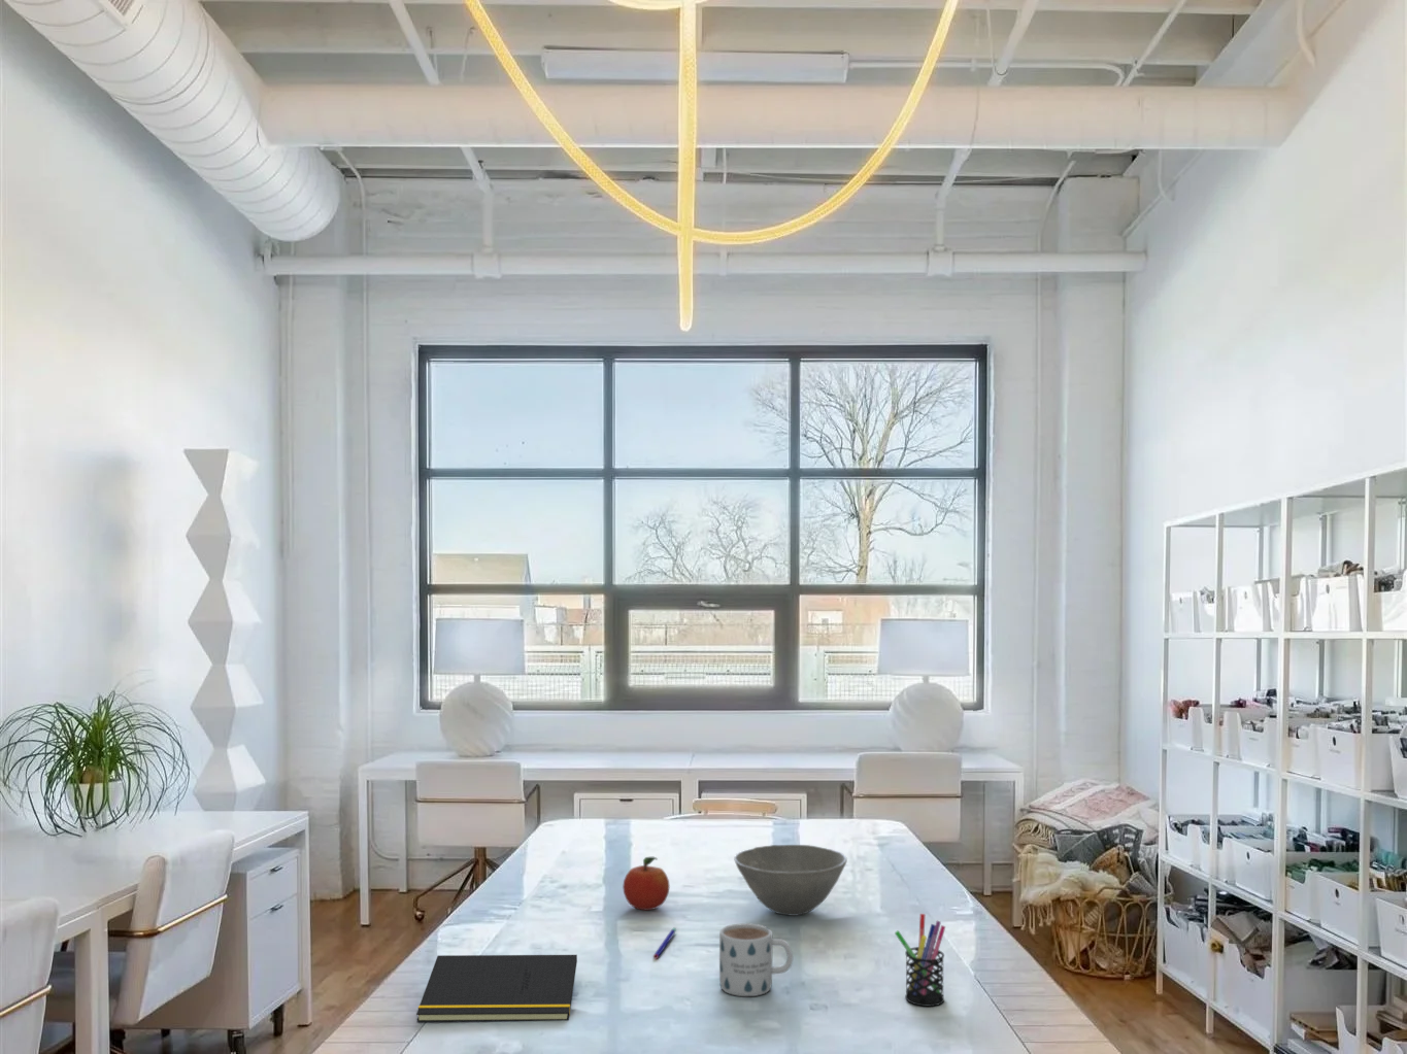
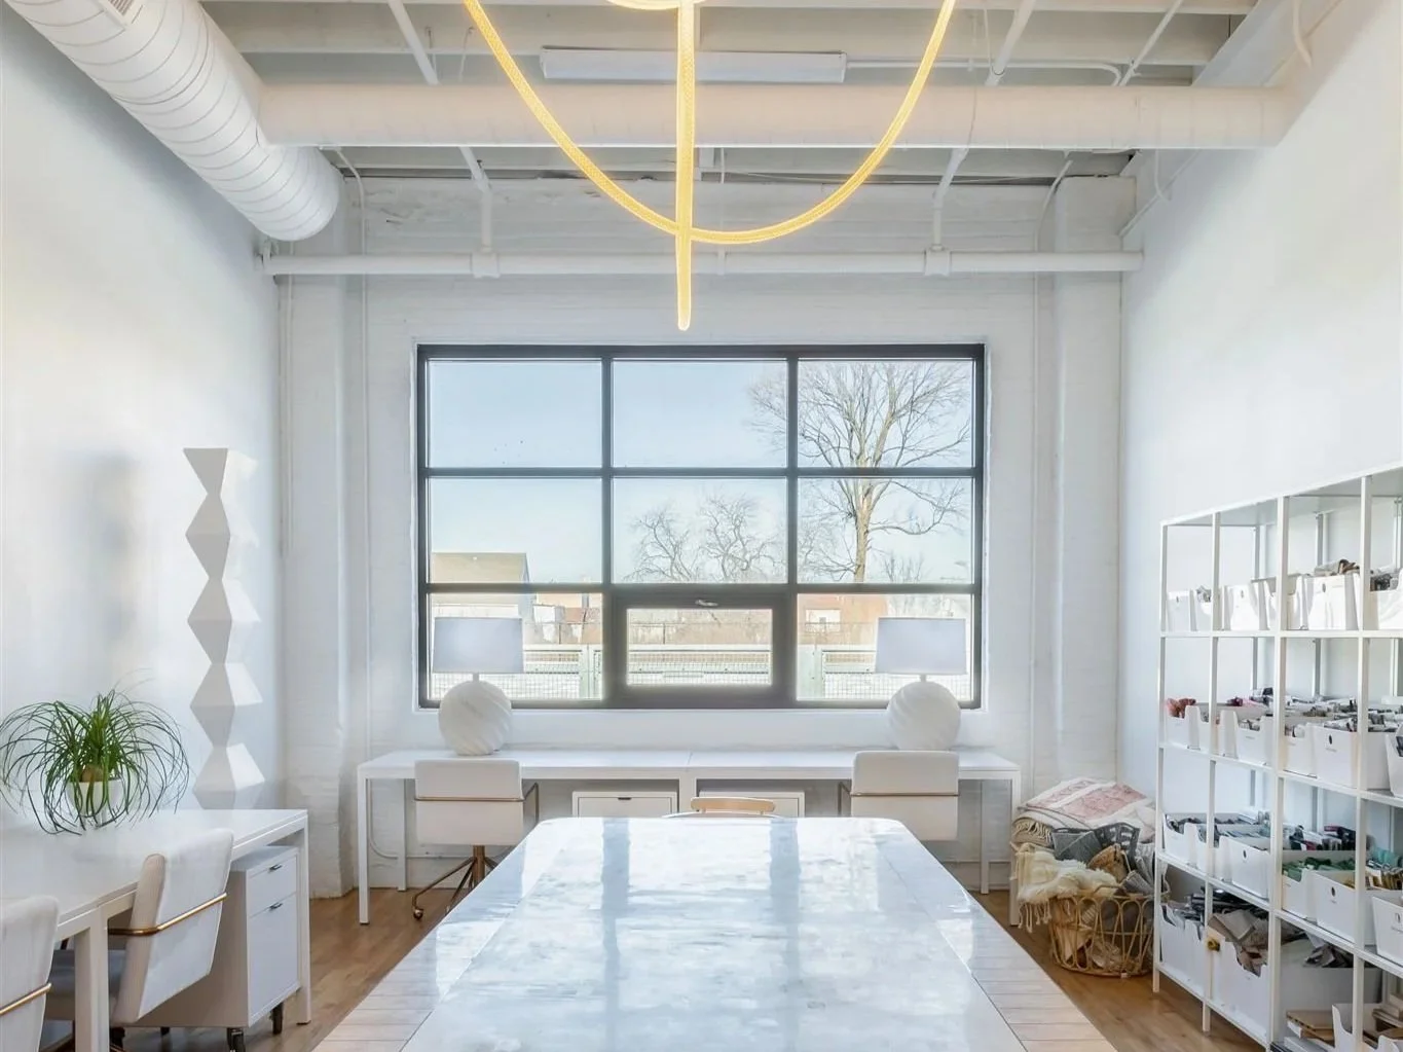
- notepad (500, 986)
- fruit (645, 884)
- pen holder (920, 958)
- bowl (790, 884)
- mug (756, 959)
- pen (665, 942)
